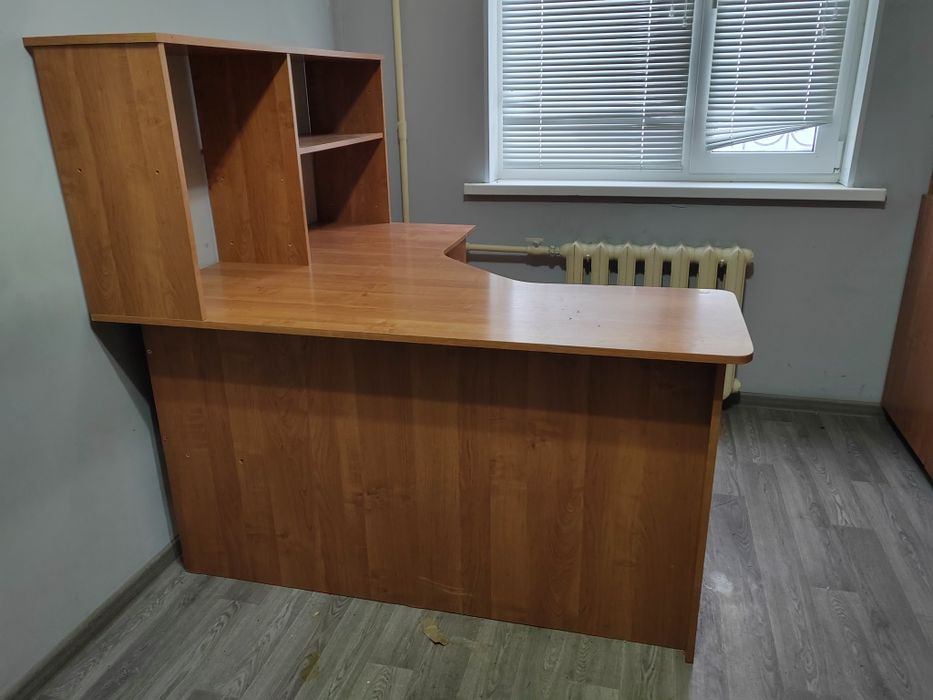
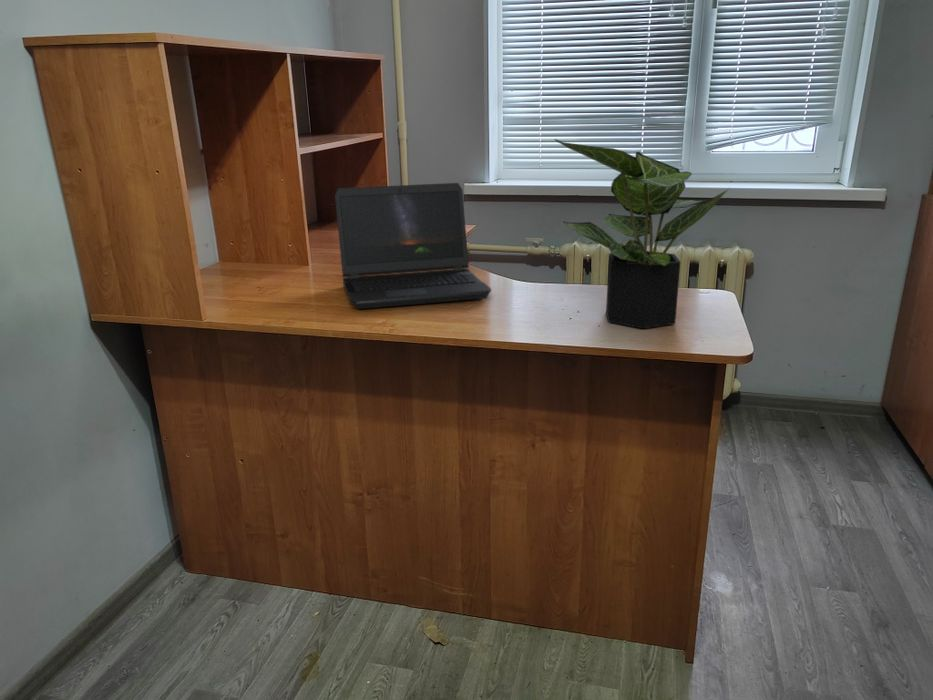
+ laptop computer (411, 242)
+ potted plant (632, 229)
